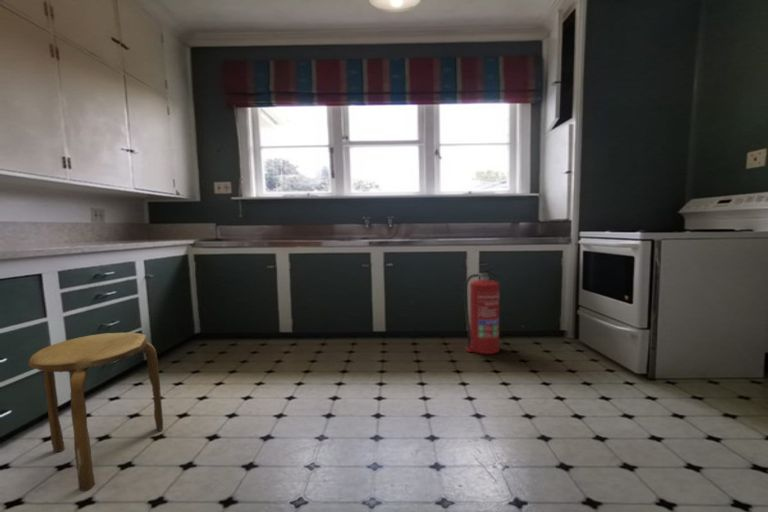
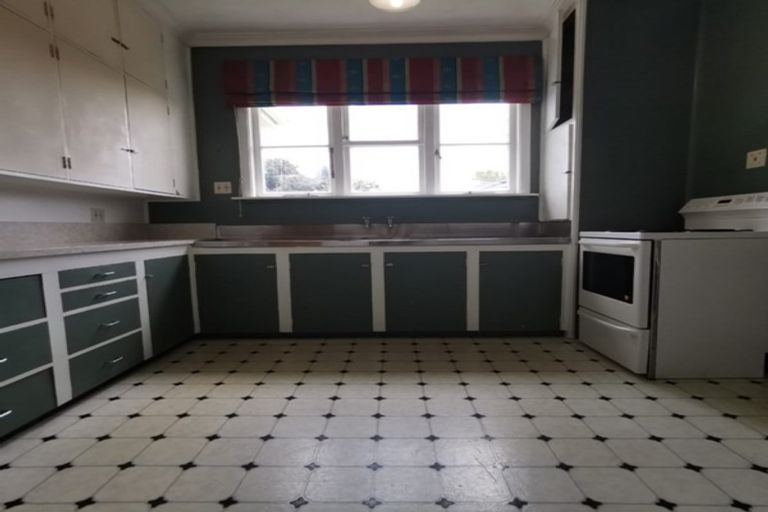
- fire extinguisher (483, 307)
- stool (84, 398)
